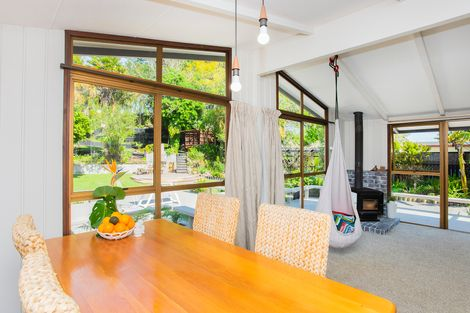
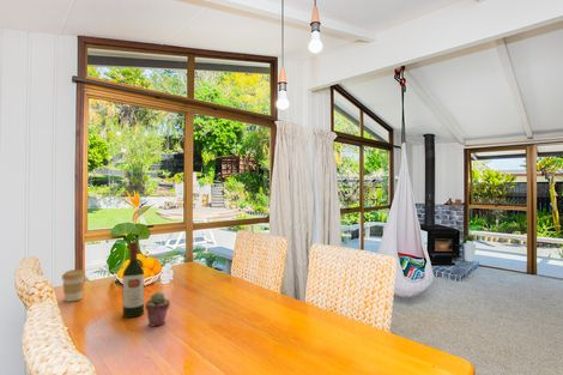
+ coffee cup (73, 284)
+ potted succulent (157, 307)
+ wine bottle (133, 278)
